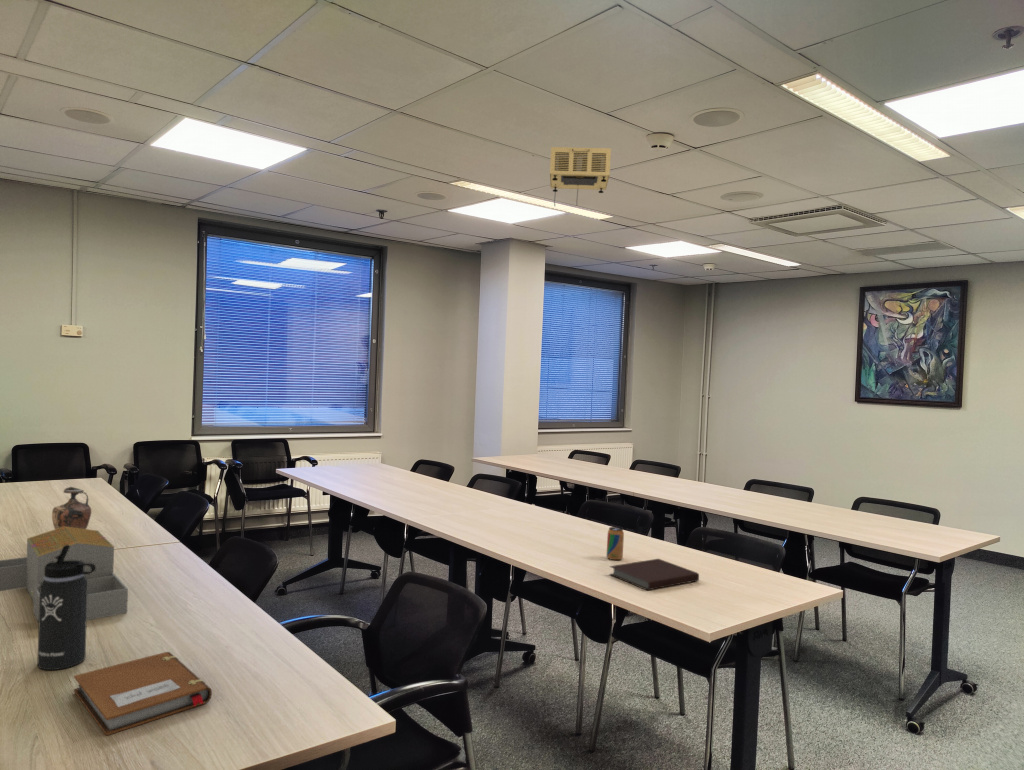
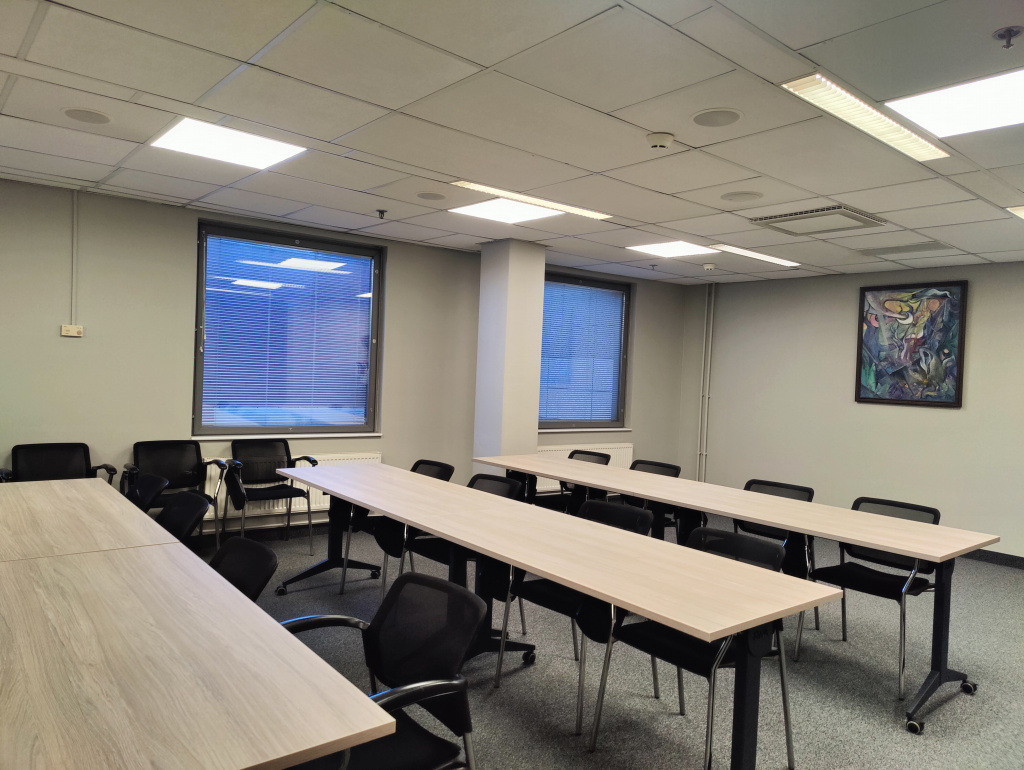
- thermos bottle (68, 603)
- architectural model (55, 561)
- notebook (653, 573)
- vase (71, 515)
- notebook (143, 689)
- beverage can (615, 543)
- projector (579, 175)
